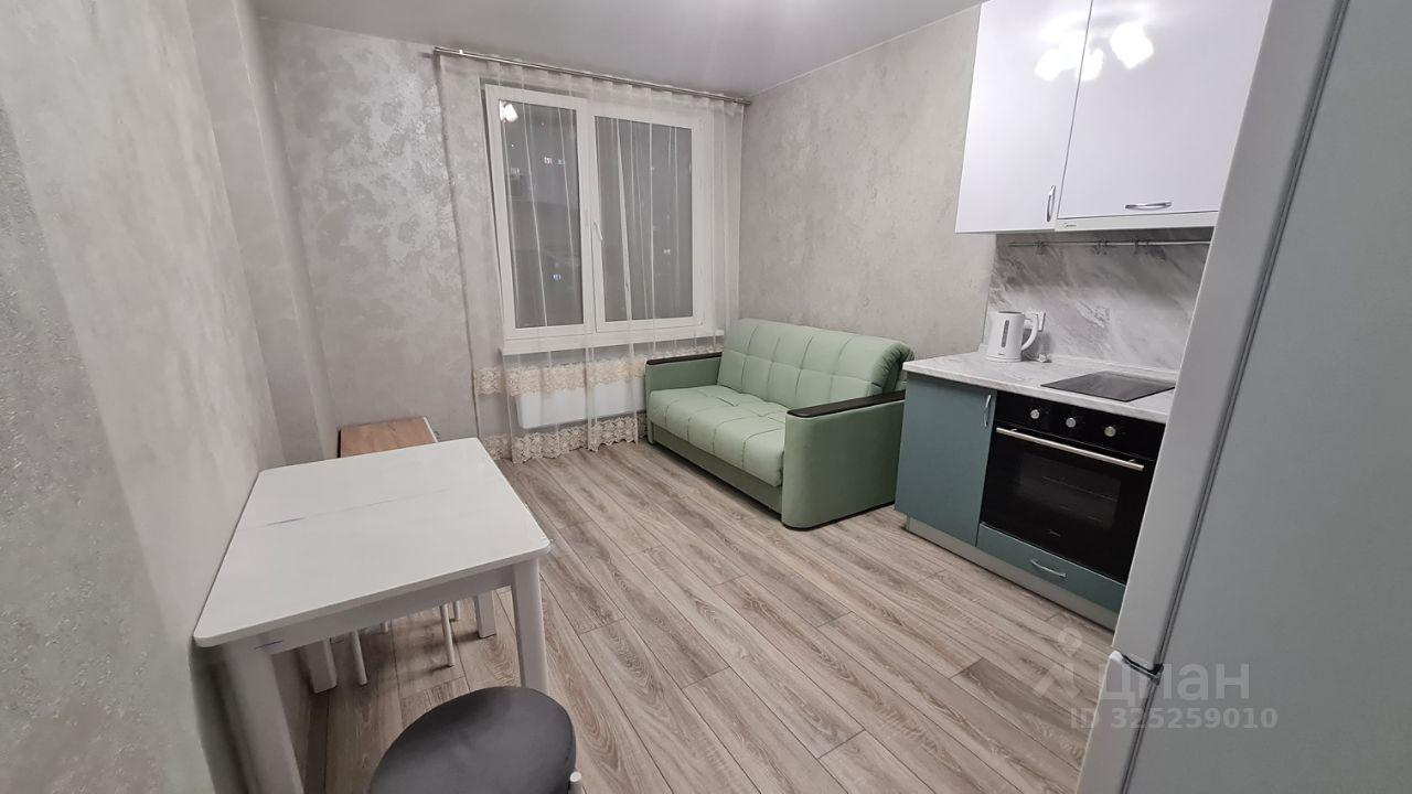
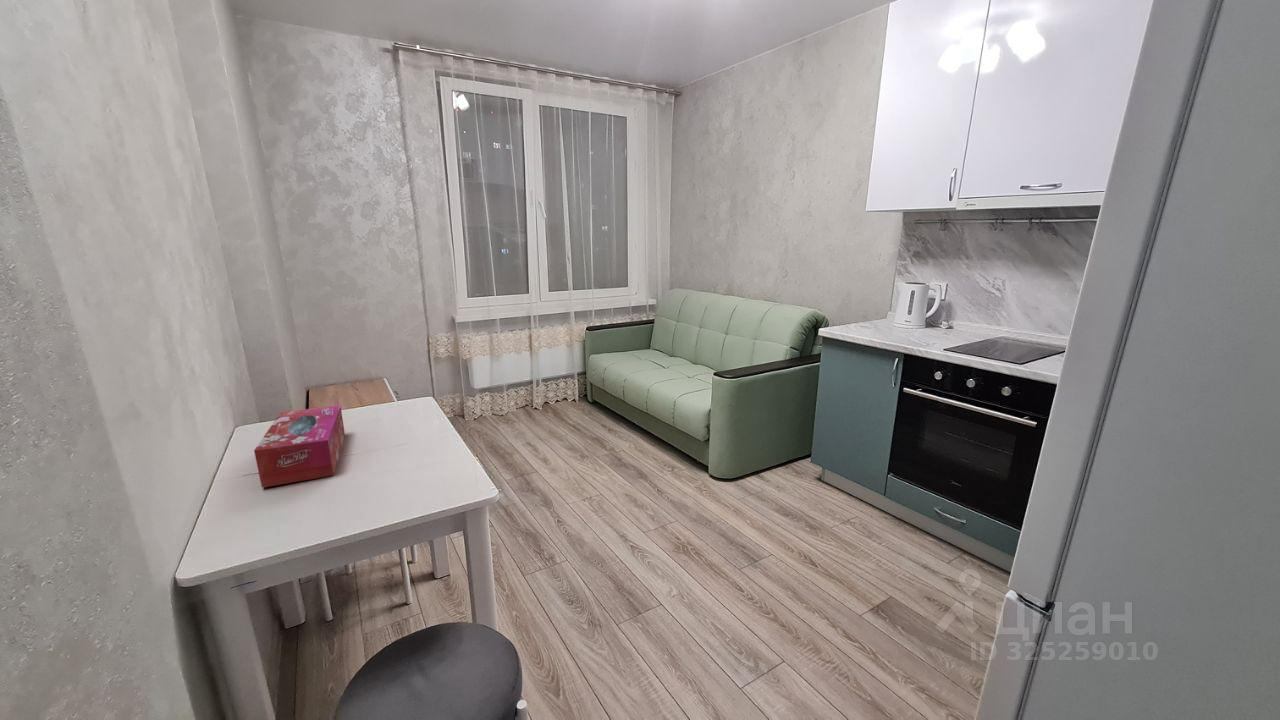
+ tissue box (305, 441)
